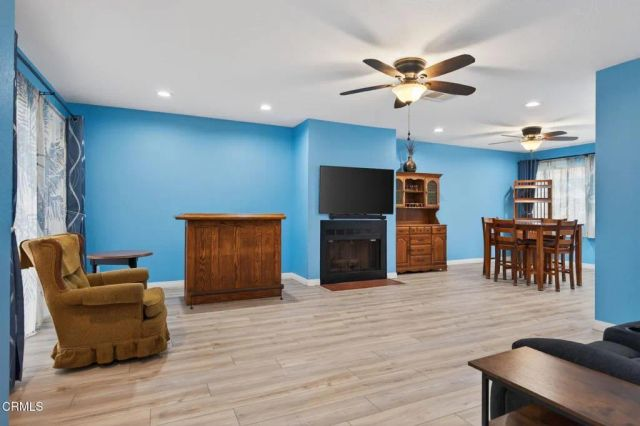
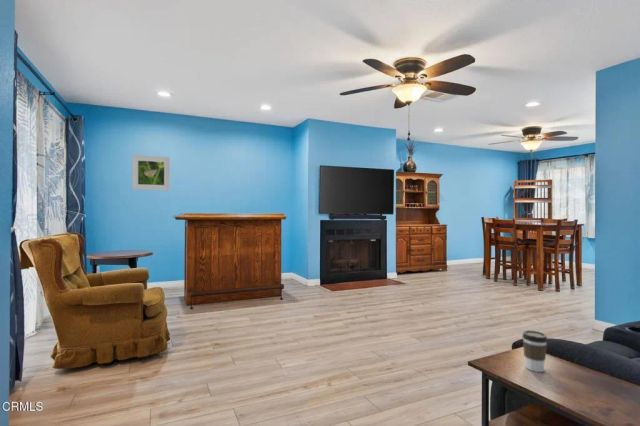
+ coffee cup (534, 351)
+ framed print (151, 173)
